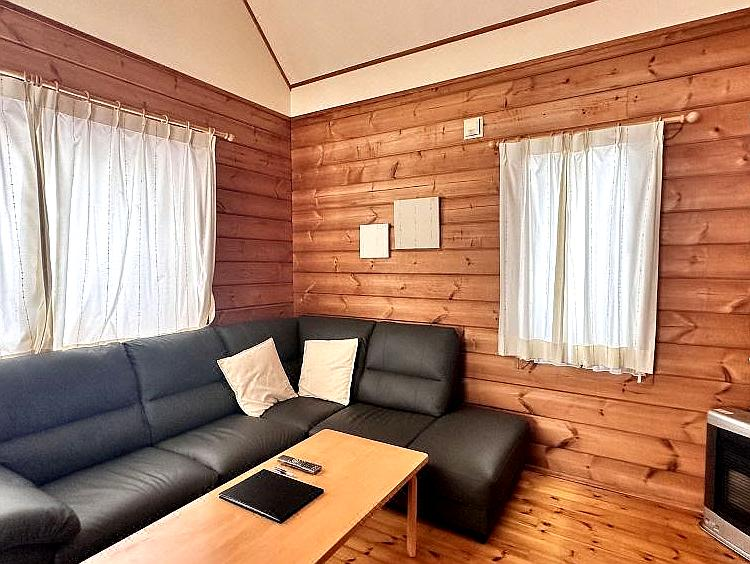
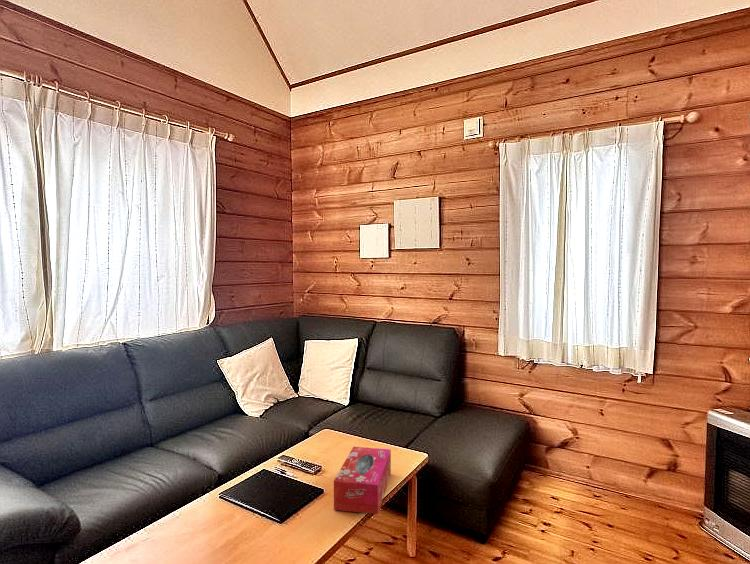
+ tissue box (364, 477)
